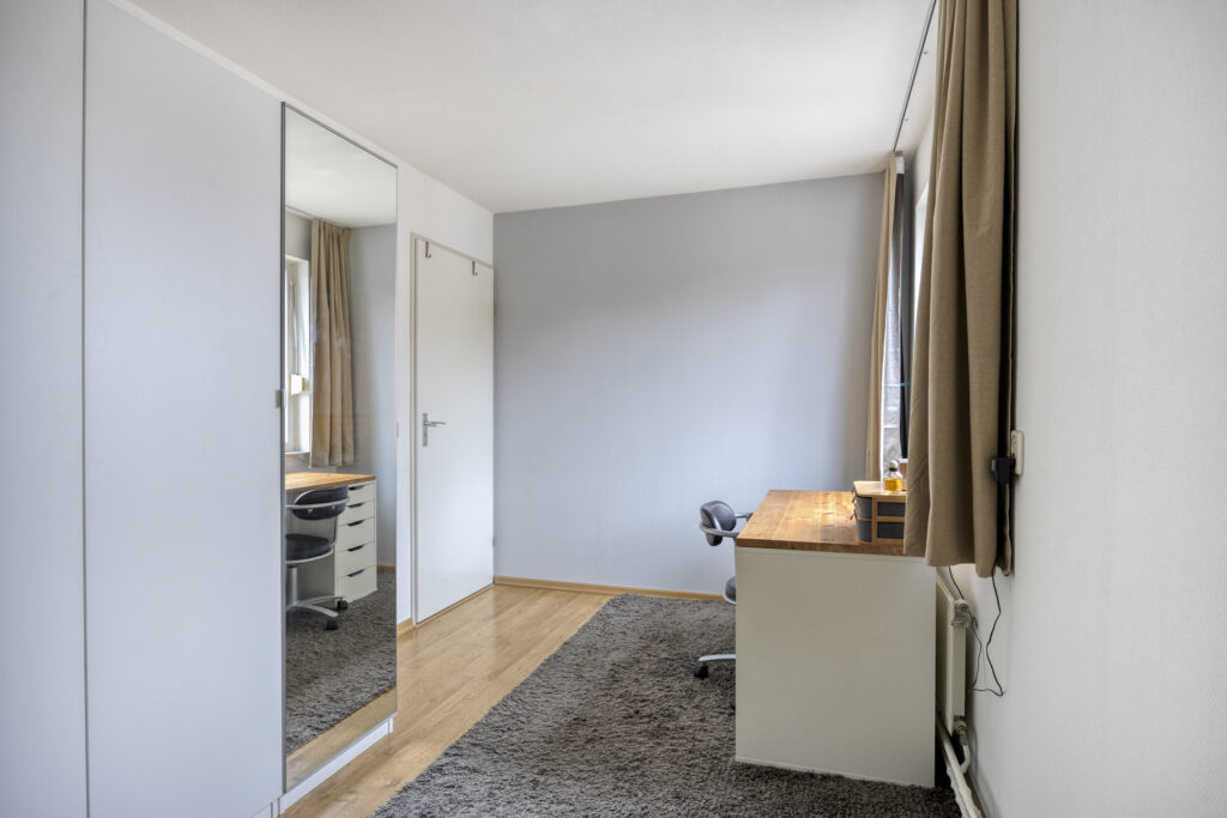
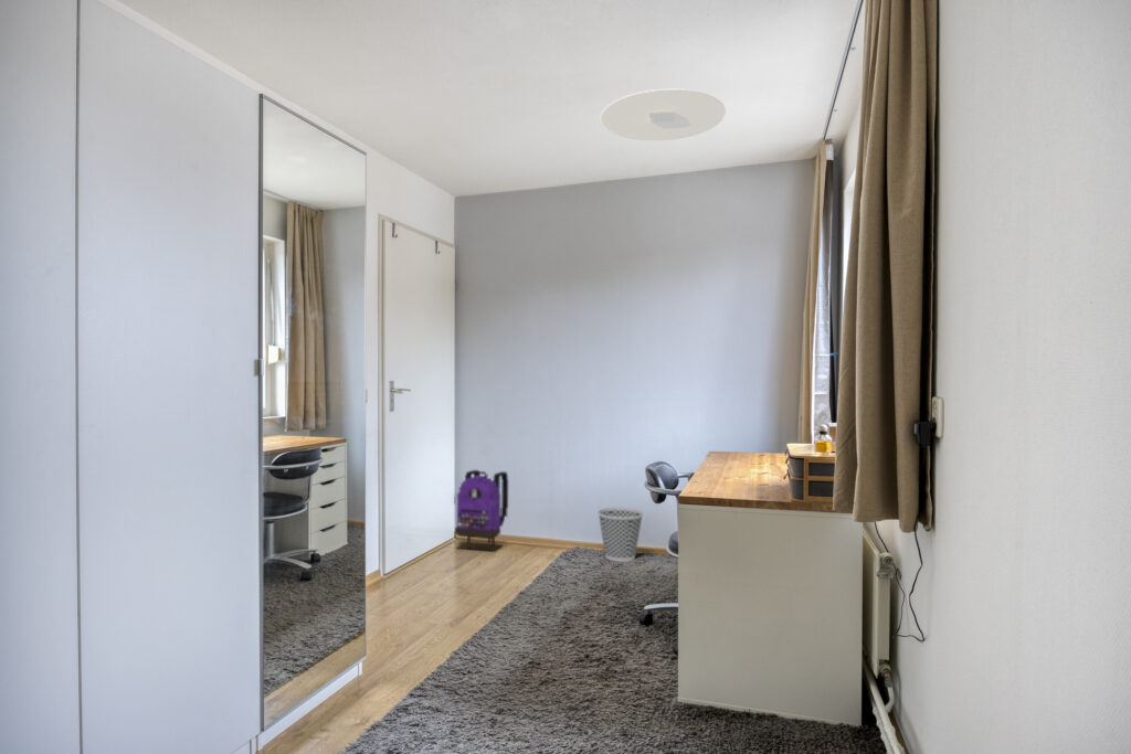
+ wastebasket (620, 534)
+ ceiling light (662, 110)
+ backpack (483, 509)
